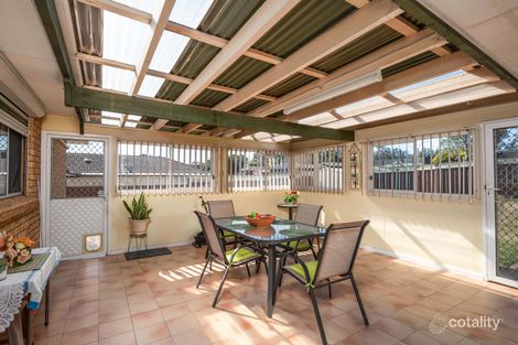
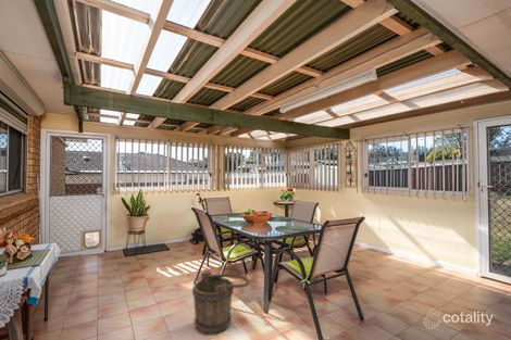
+ bucket (222, 299)
